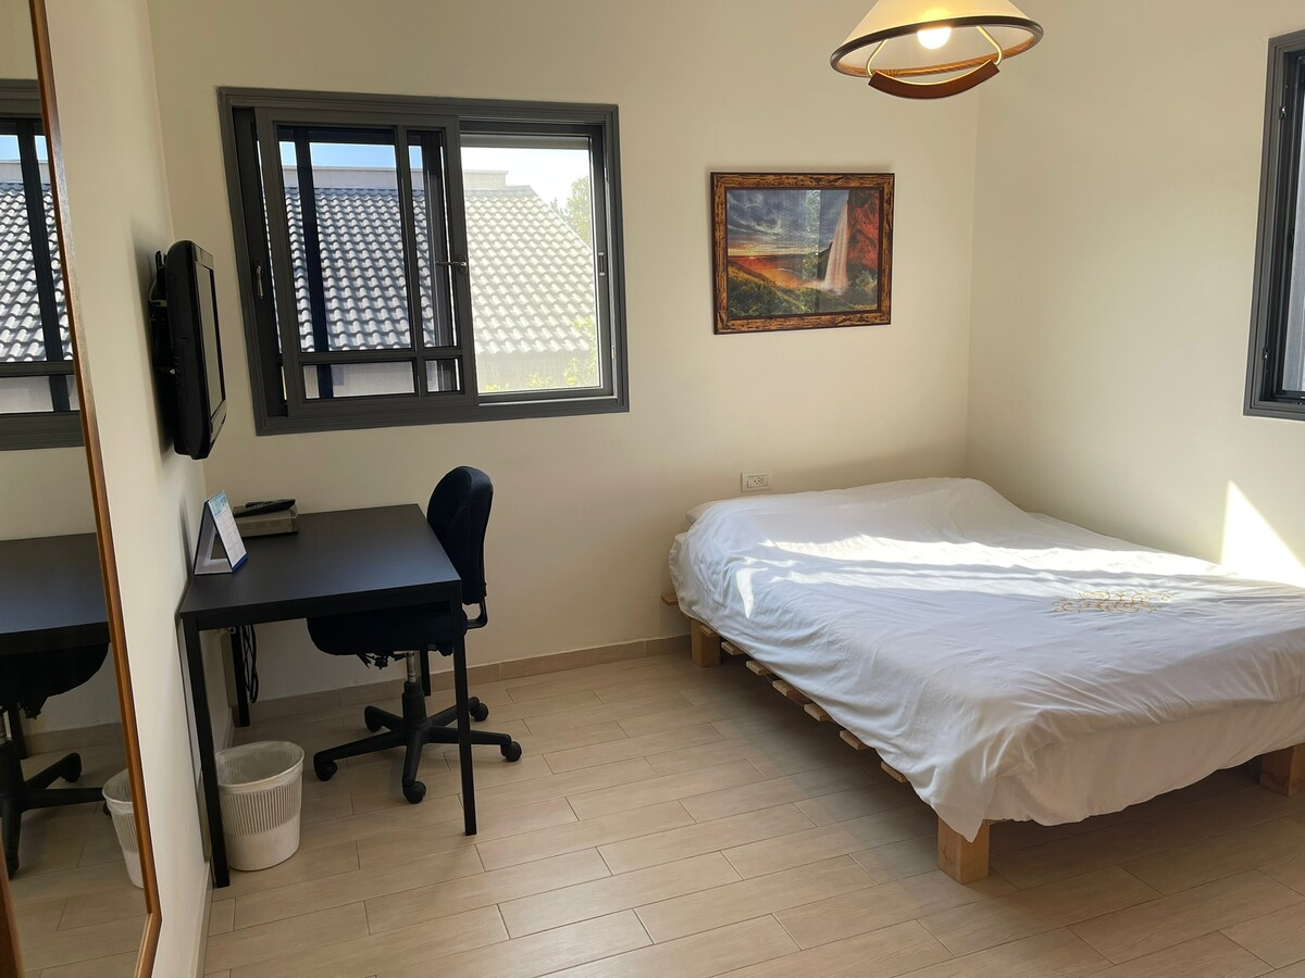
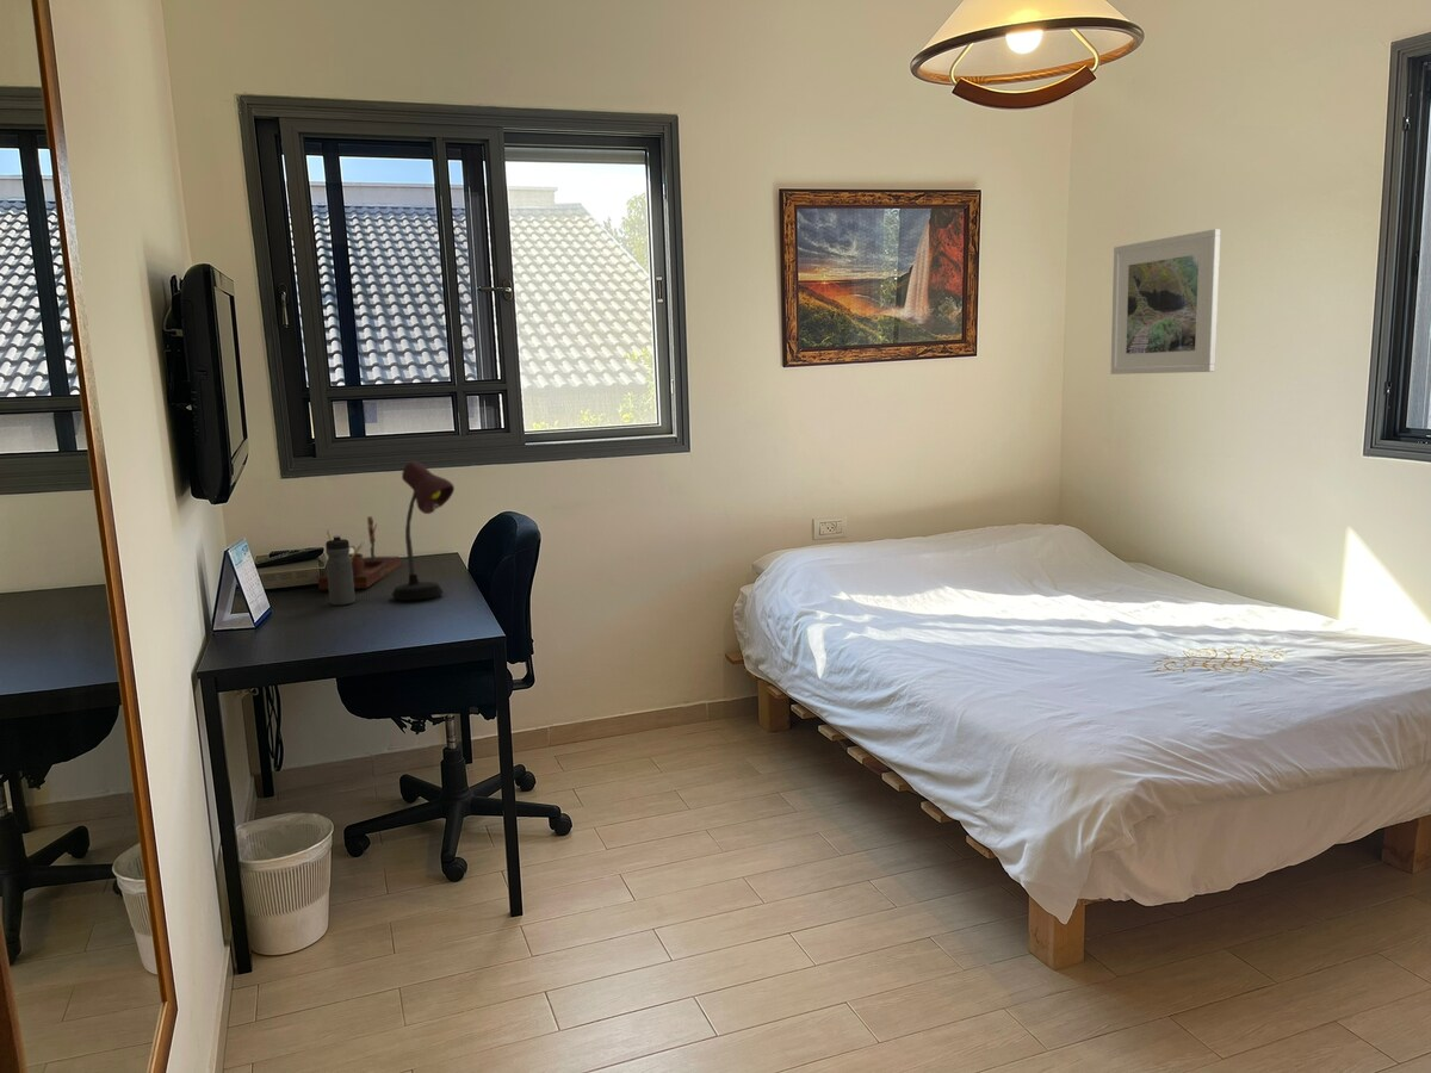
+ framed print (1161, 306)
+ water bottle (339, 569)
+ desk lamp (409, 531)
+ desk organizer (357, 551)
